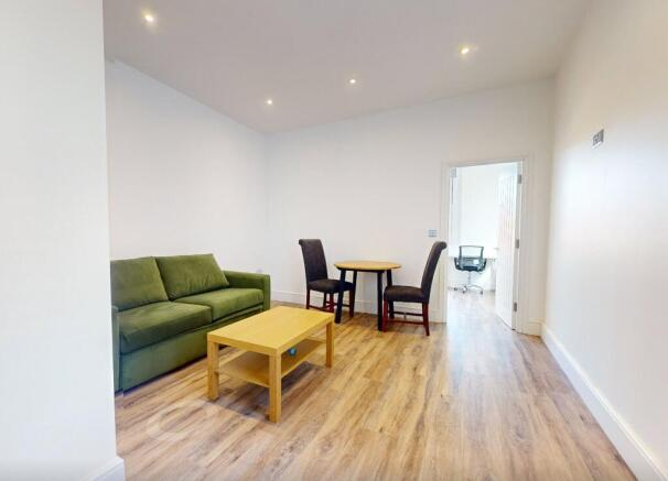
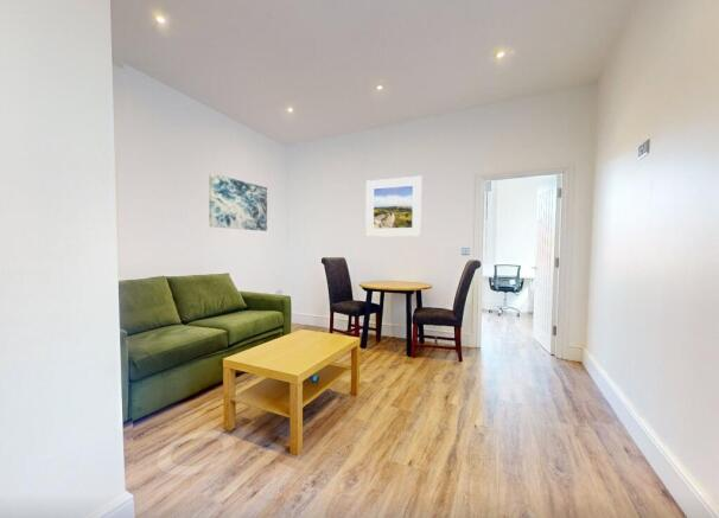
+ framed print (393, 207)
+ wall art (241, 205)
